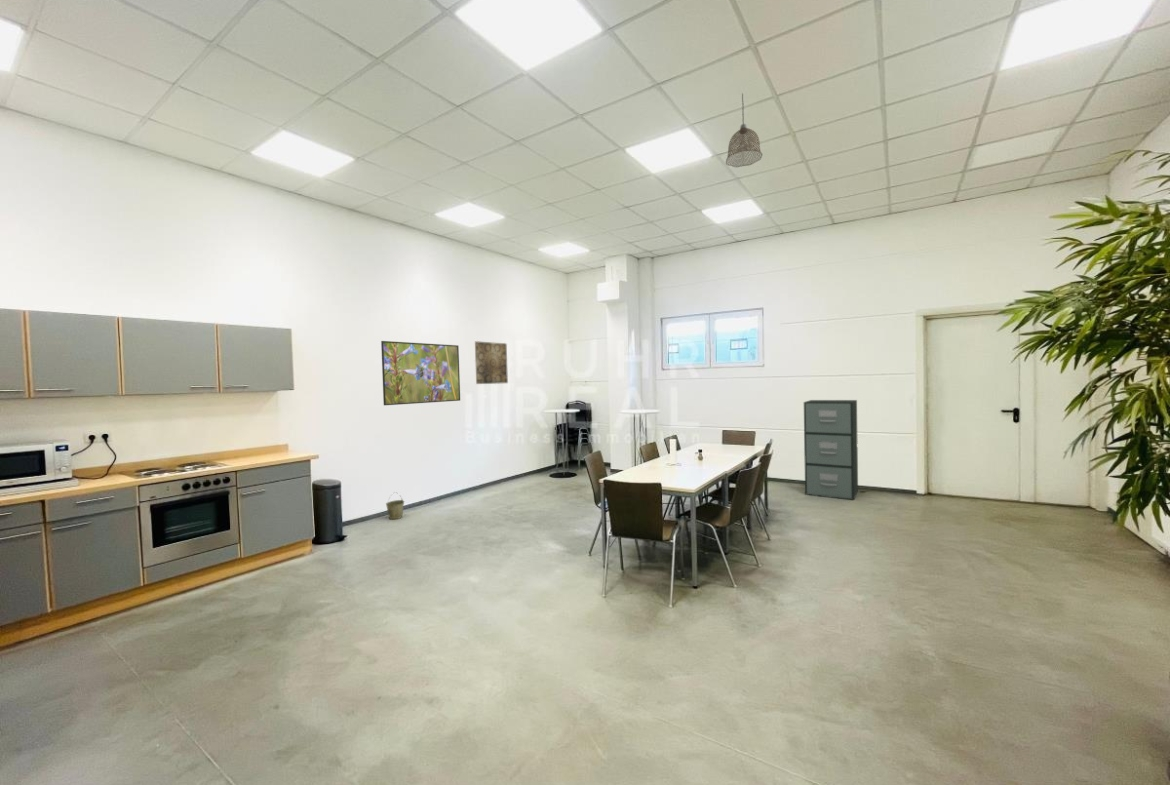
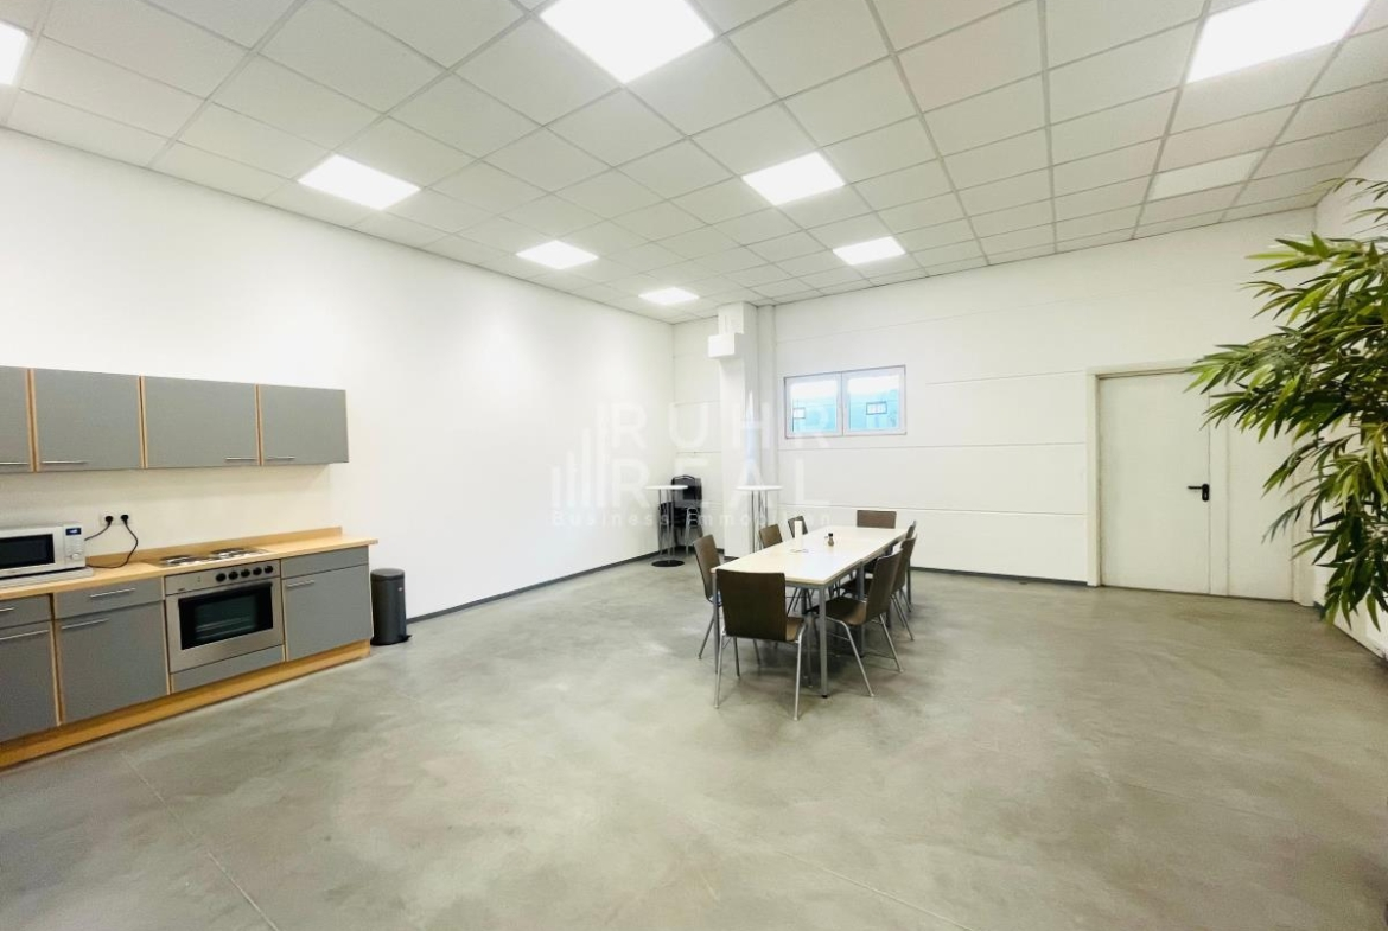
- pendant lamp (743, 126)
- wall art (491, 363)
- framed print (423, 373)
- bucket (395, 504)
- filing cabinet (831, 447)
